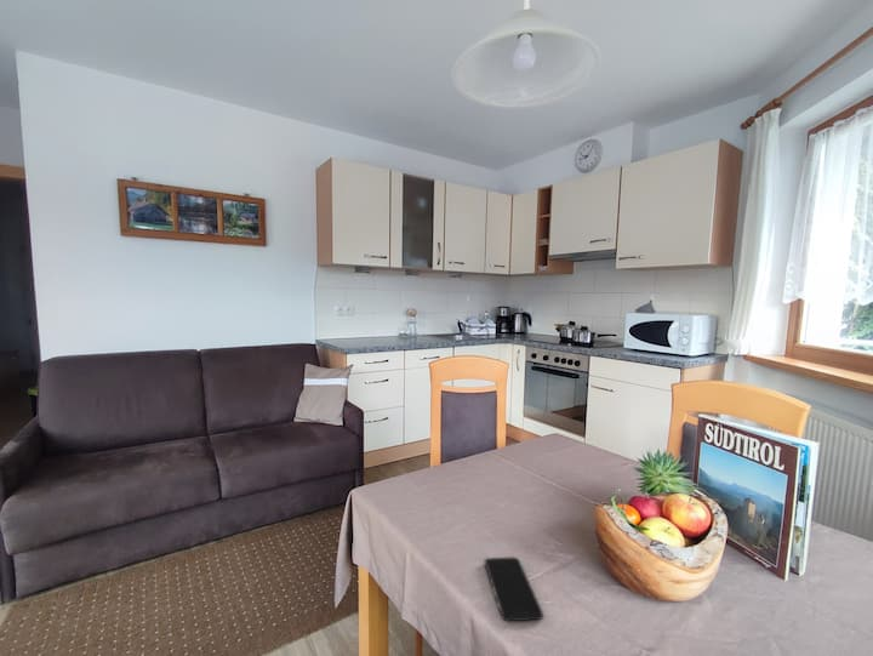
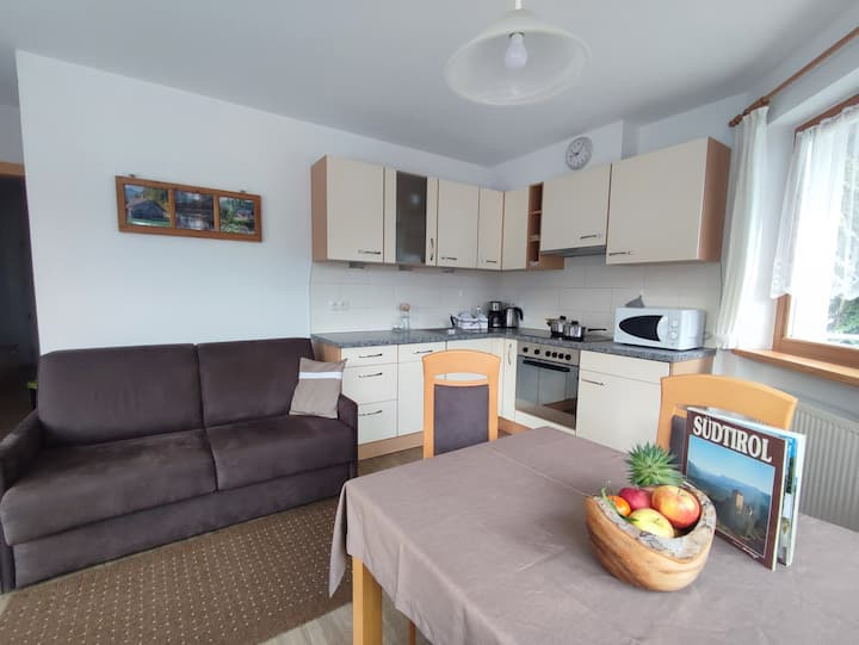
- smartphone (510, 586)
